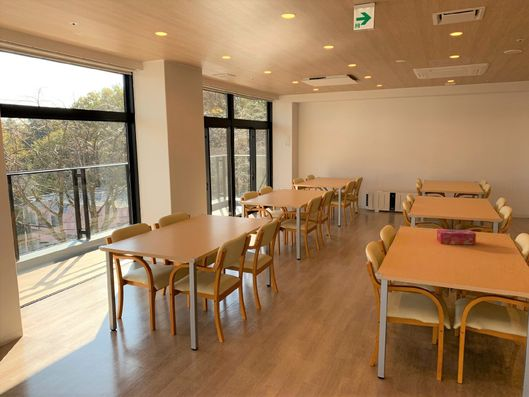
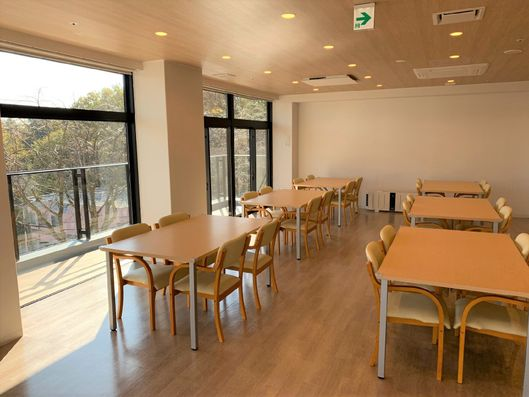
- tissue box (455, 236)
